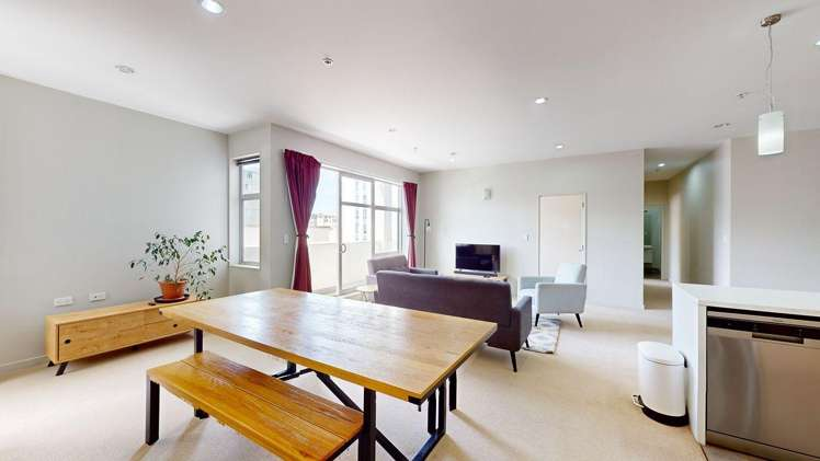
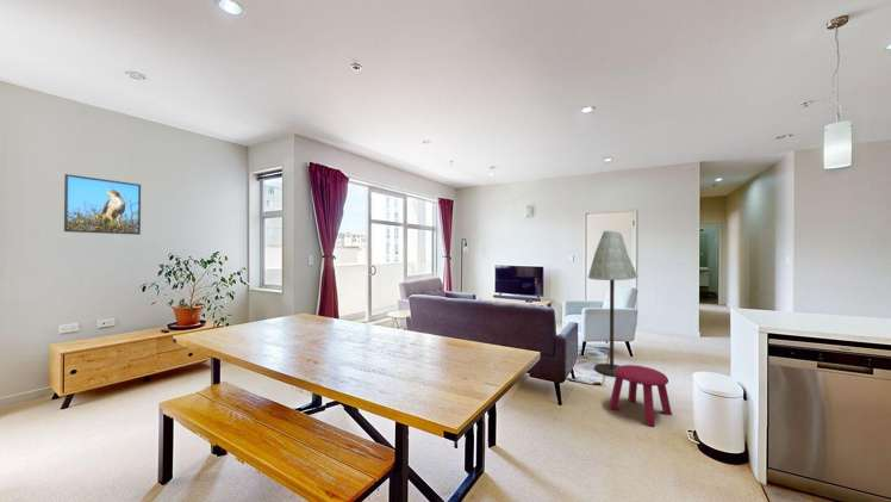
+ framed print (105, 206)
+ floor lamp (611, 300)
+ stool (643, 391)
